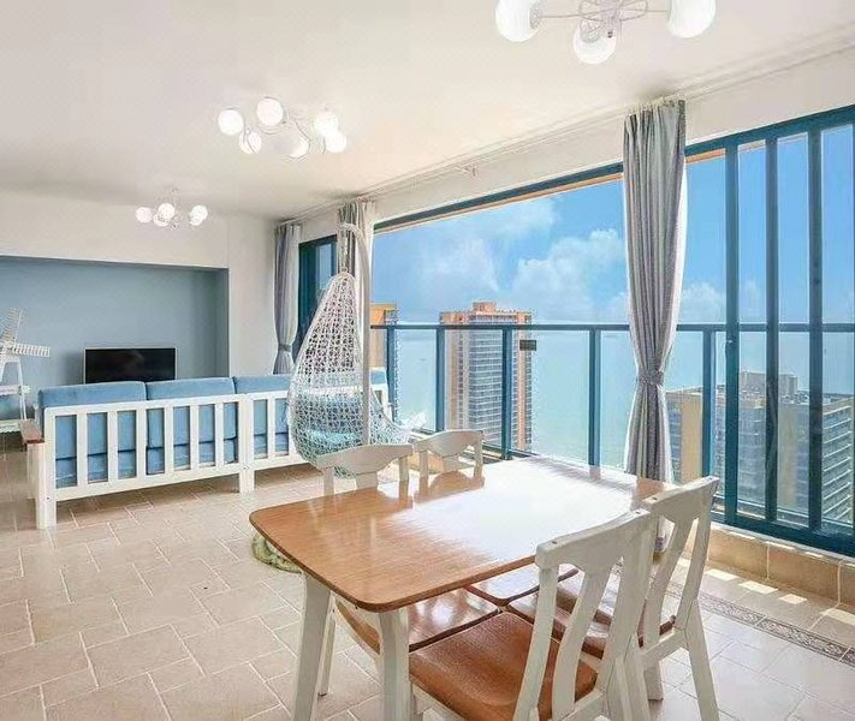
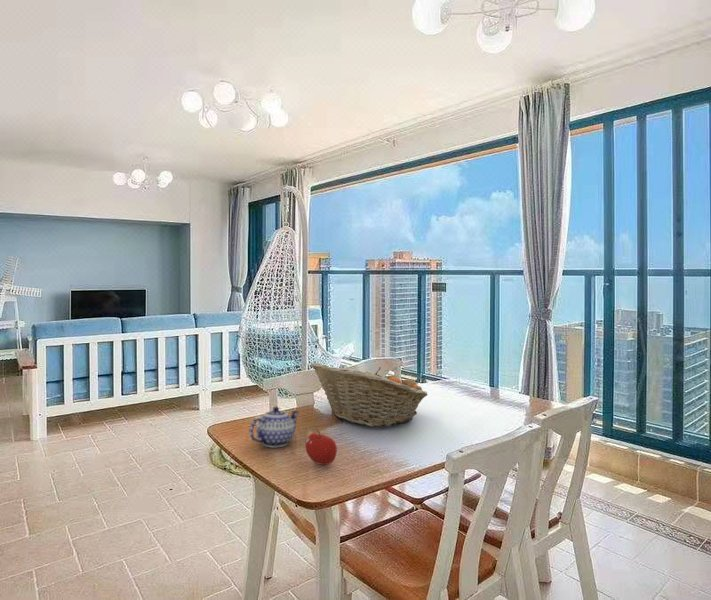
+ teapot (275, 425)
+ fruit basket (367, 389)
+ fruit (321, 446)
